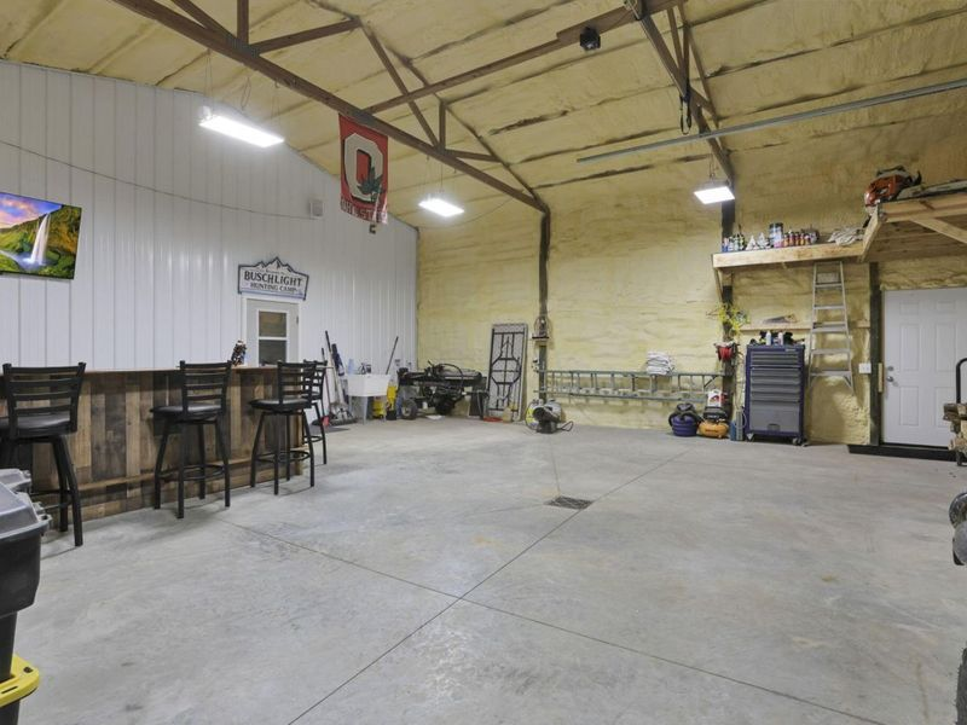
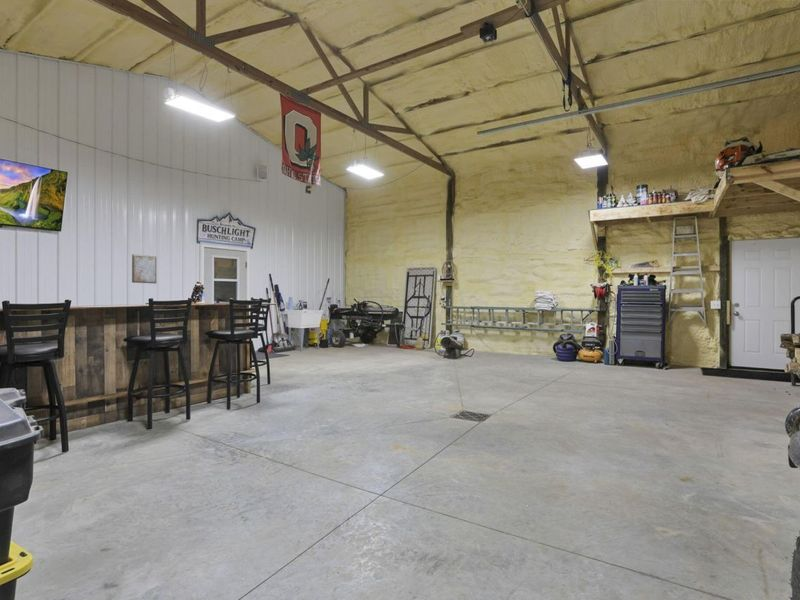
+ wall art (144, 269)
